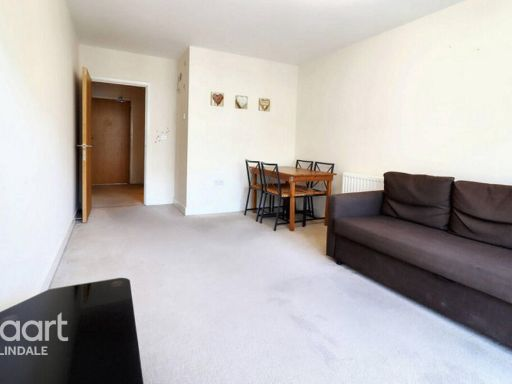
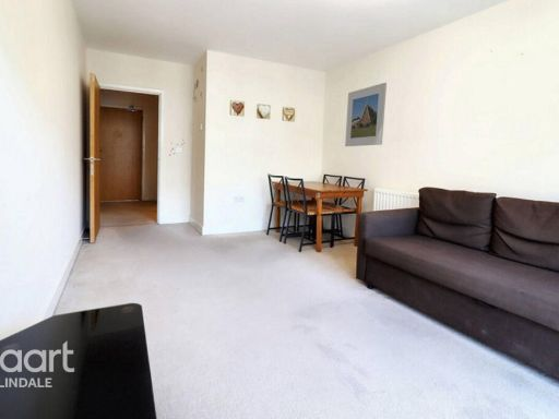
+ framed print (364, 117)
